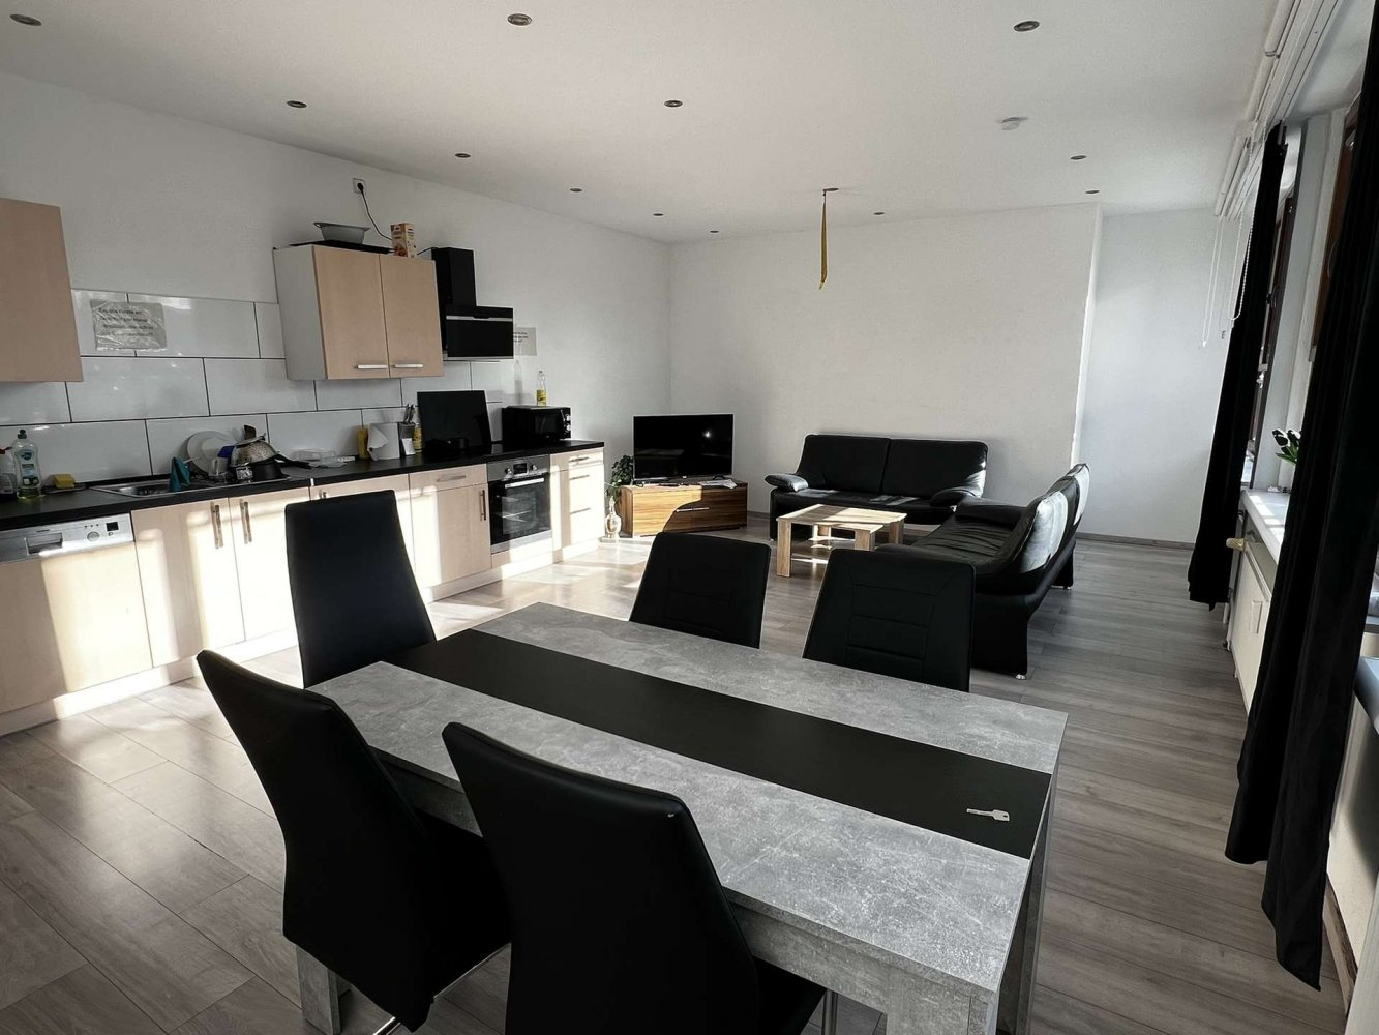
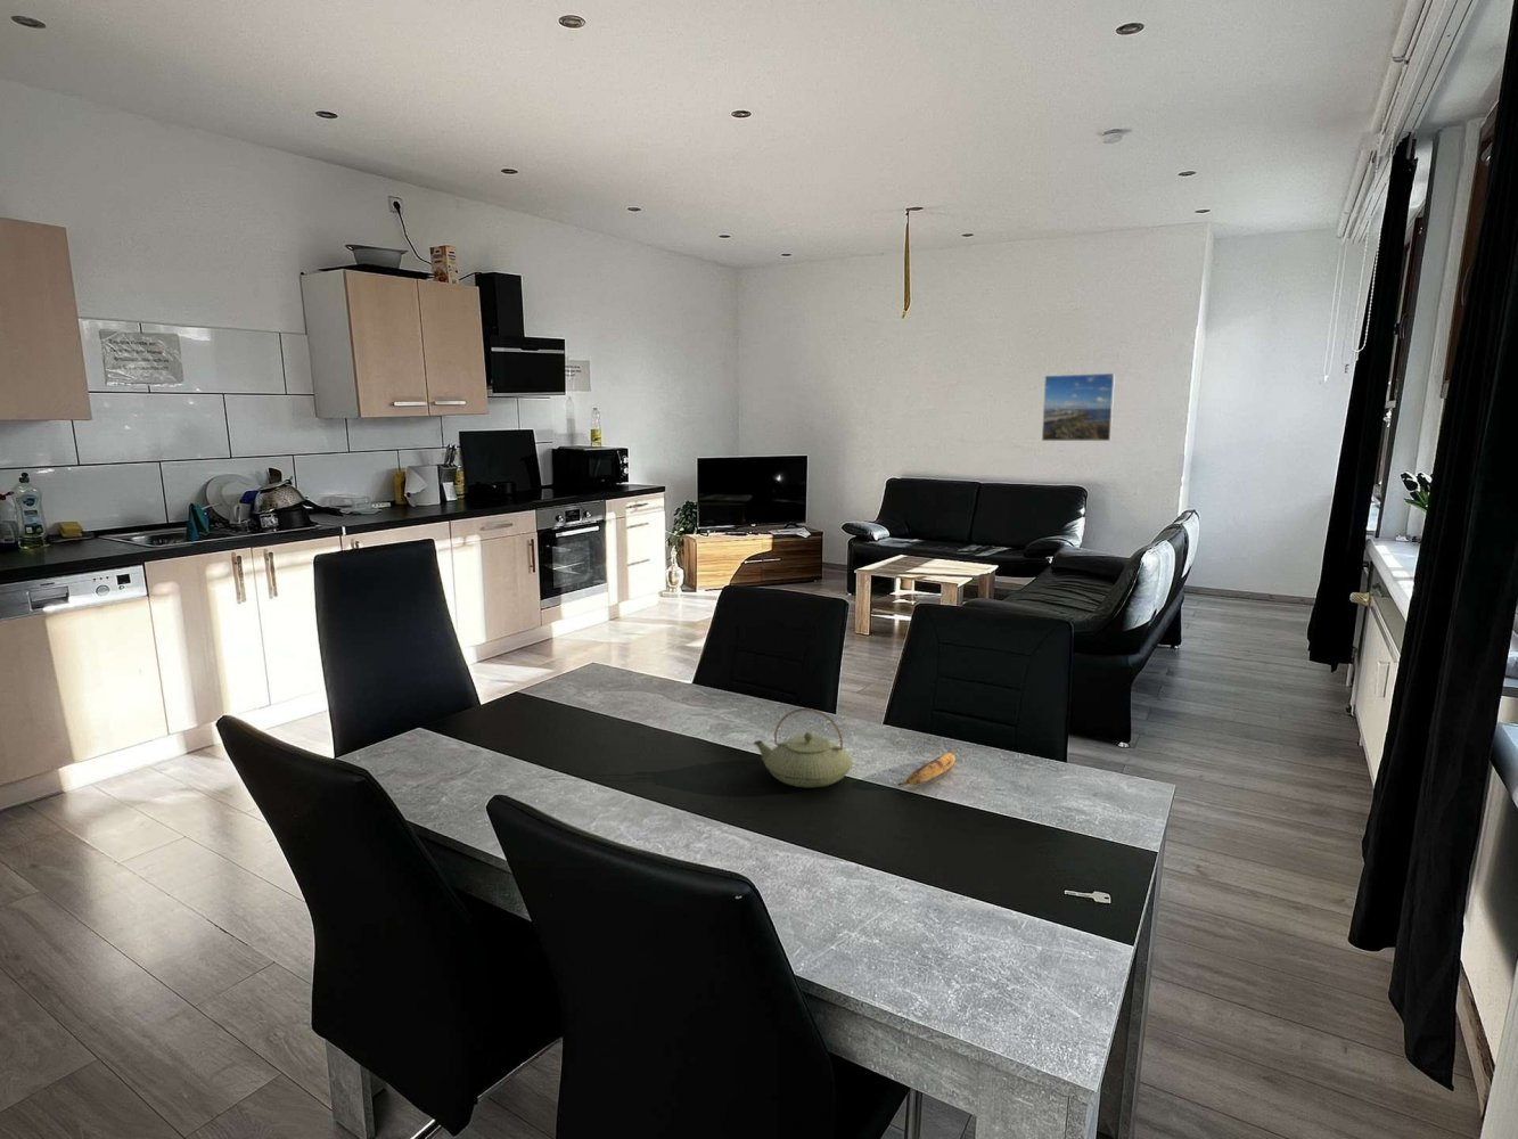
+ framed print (1078, 408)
+ banana (933, 766)
+ teapot (801, 742)
